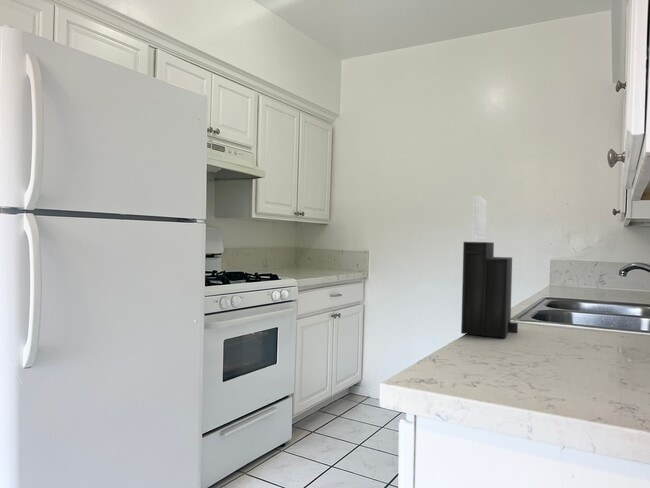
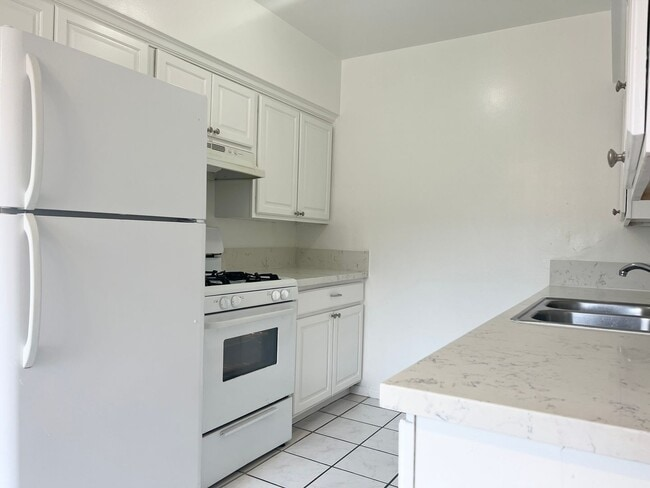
- knife block (493, 264)
